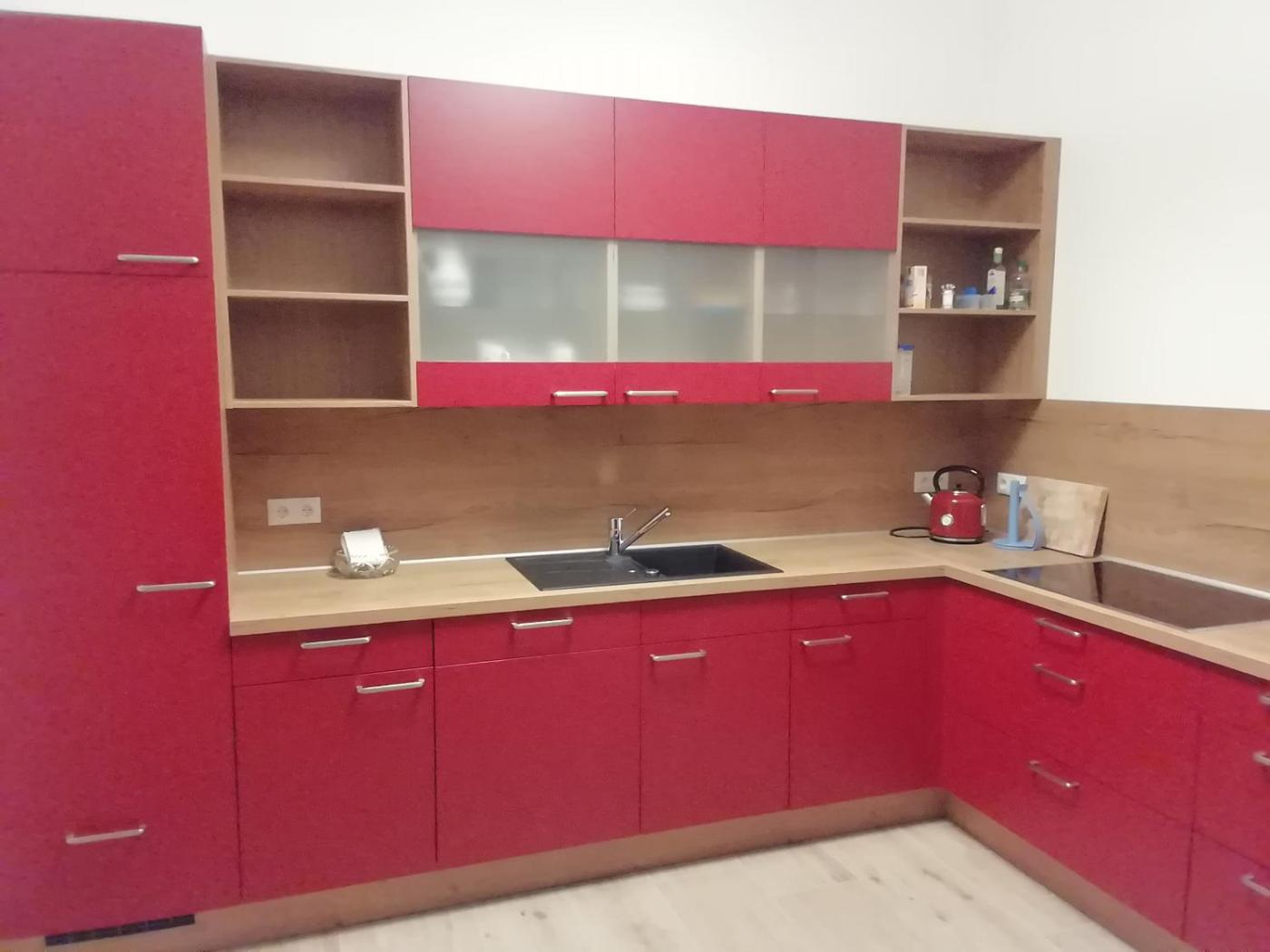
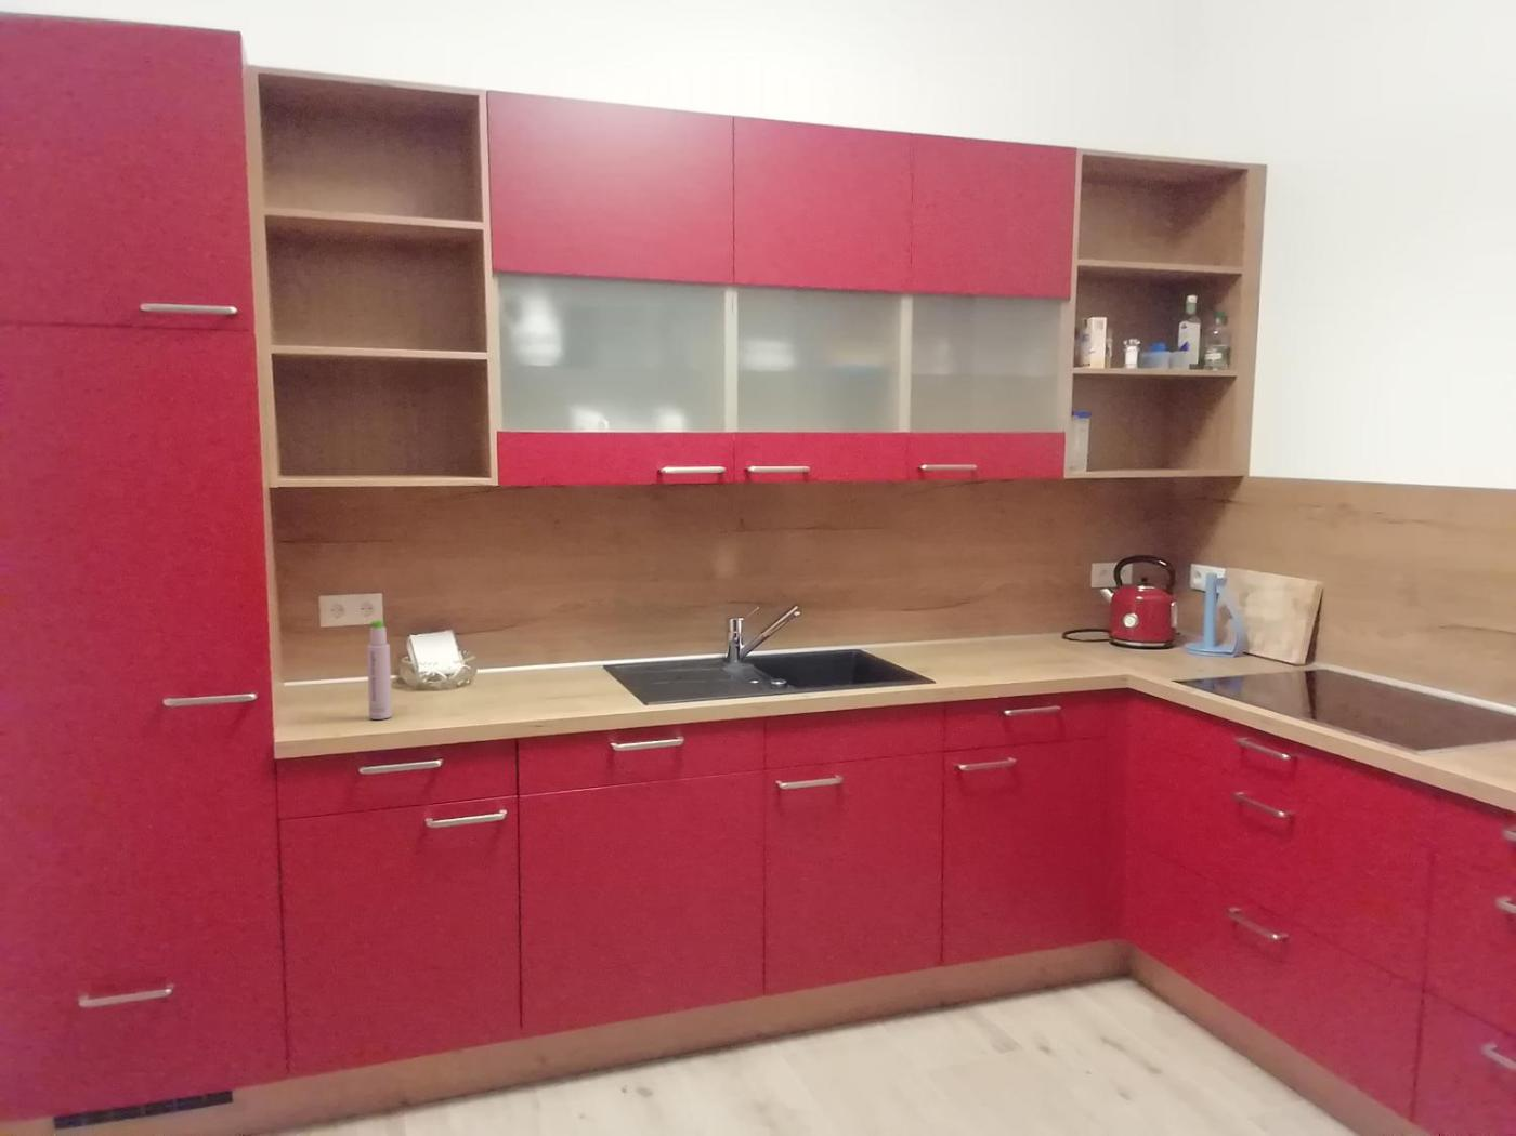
+ bottle (380, 668)
